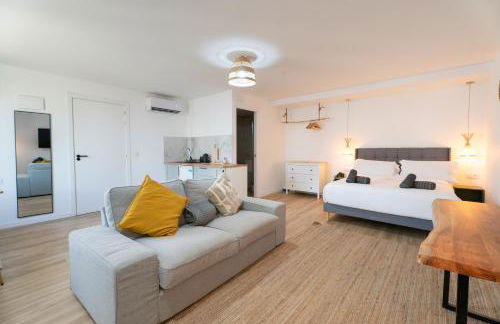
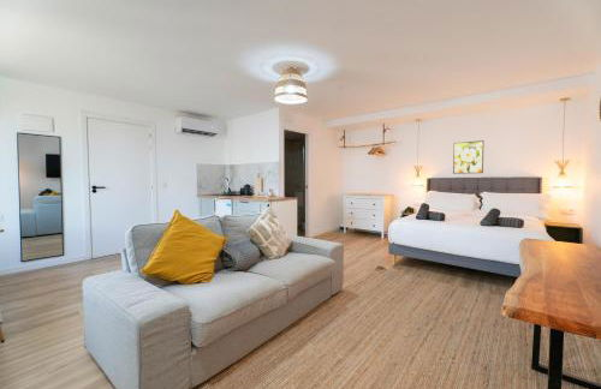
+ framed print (468, 157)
